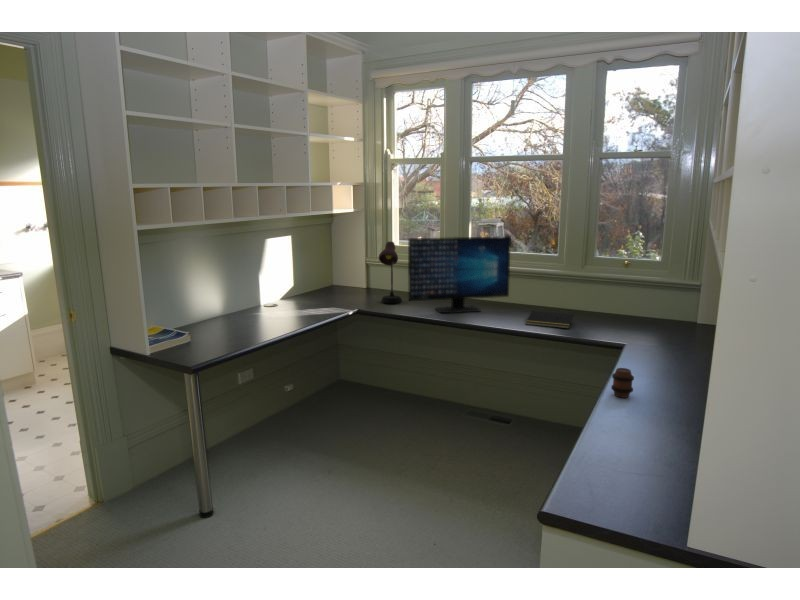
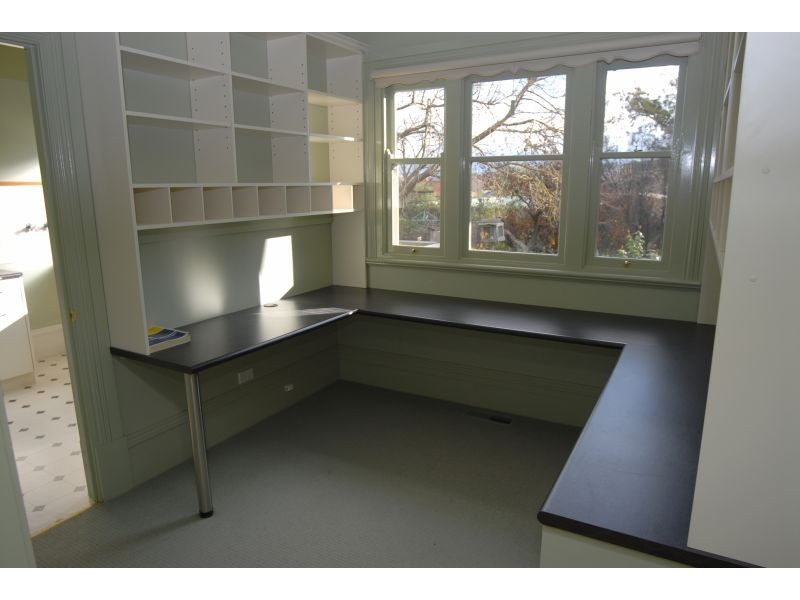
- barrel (622, 382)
- notepad (549, 319)
- computer monitor (458, 274)
- desk lamp (391, 272)
